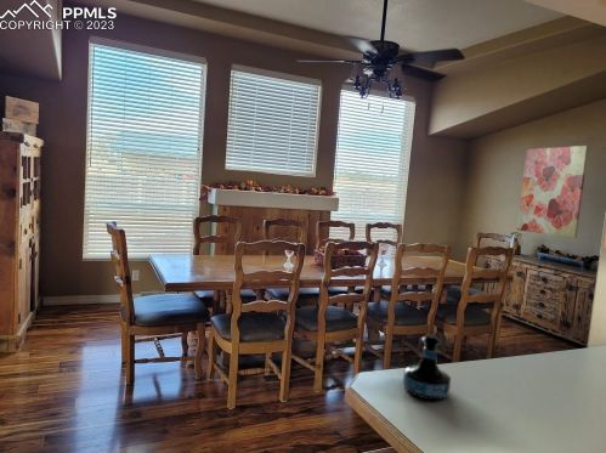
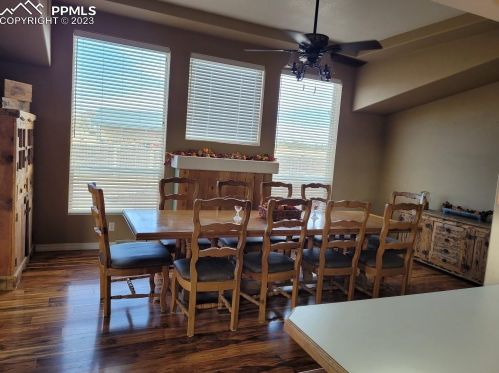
- wall art (550, 191)
- tequila bottle (427, 363)
